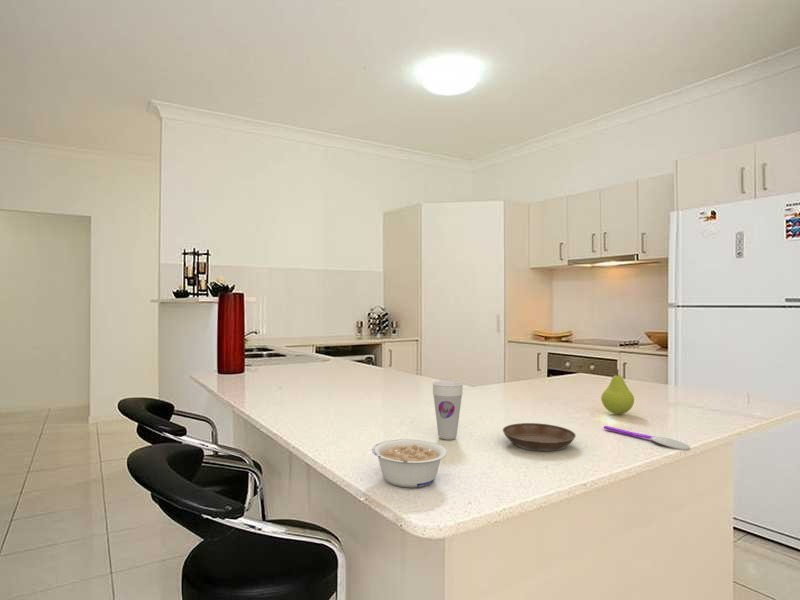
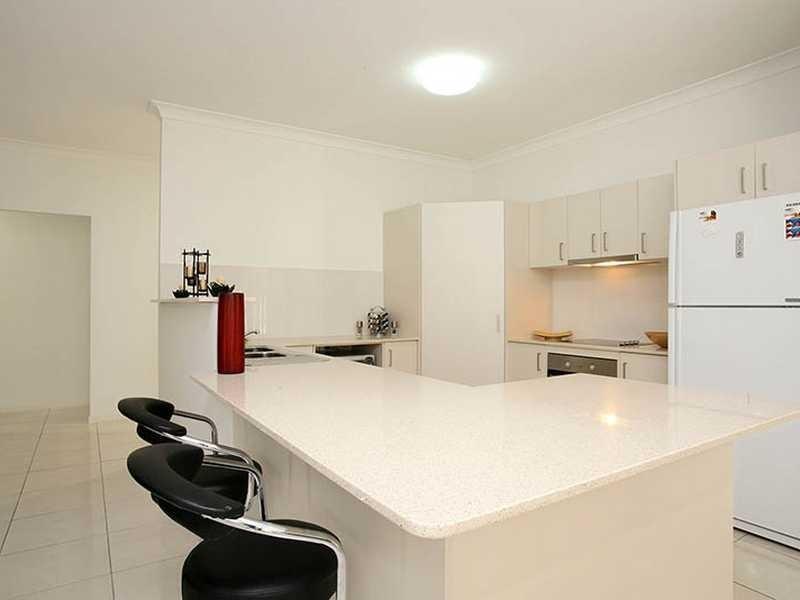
- legume (410, 461)
- saucer (538, 437)
- cup (447, 410)
- fruit (617, 391)
- spoon (643, 435)
